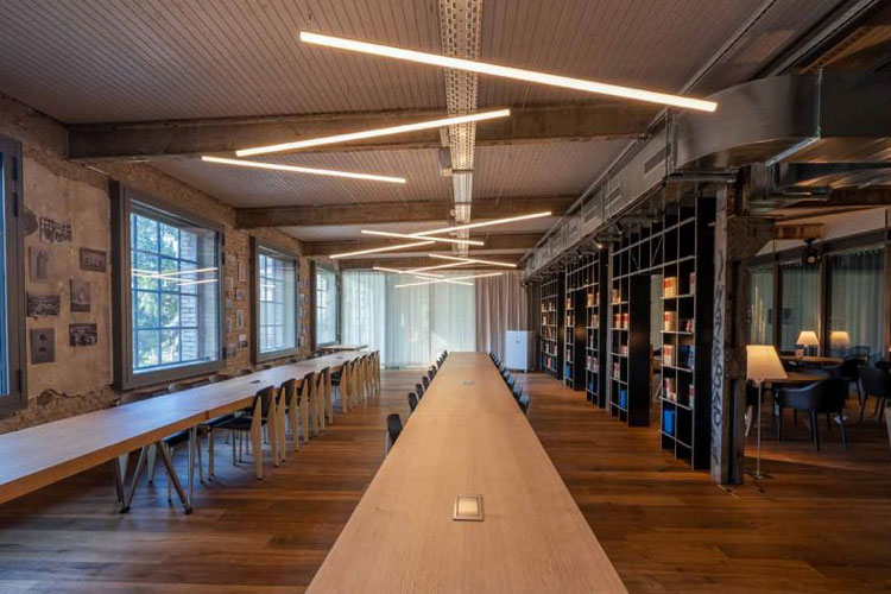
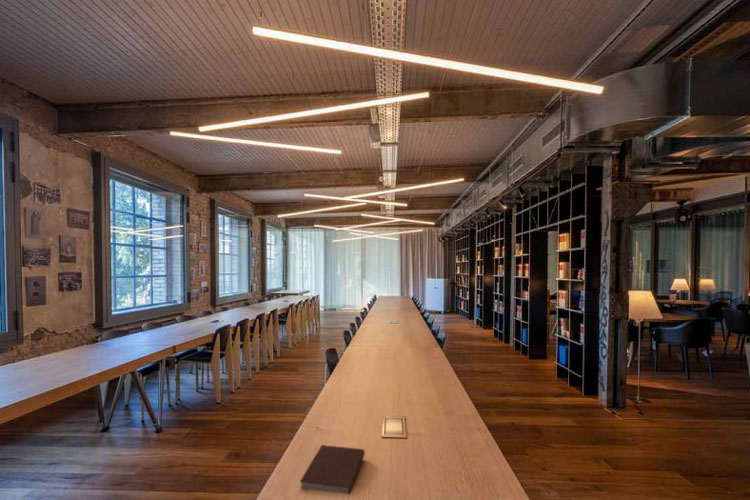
+ notebook (334, 468)
